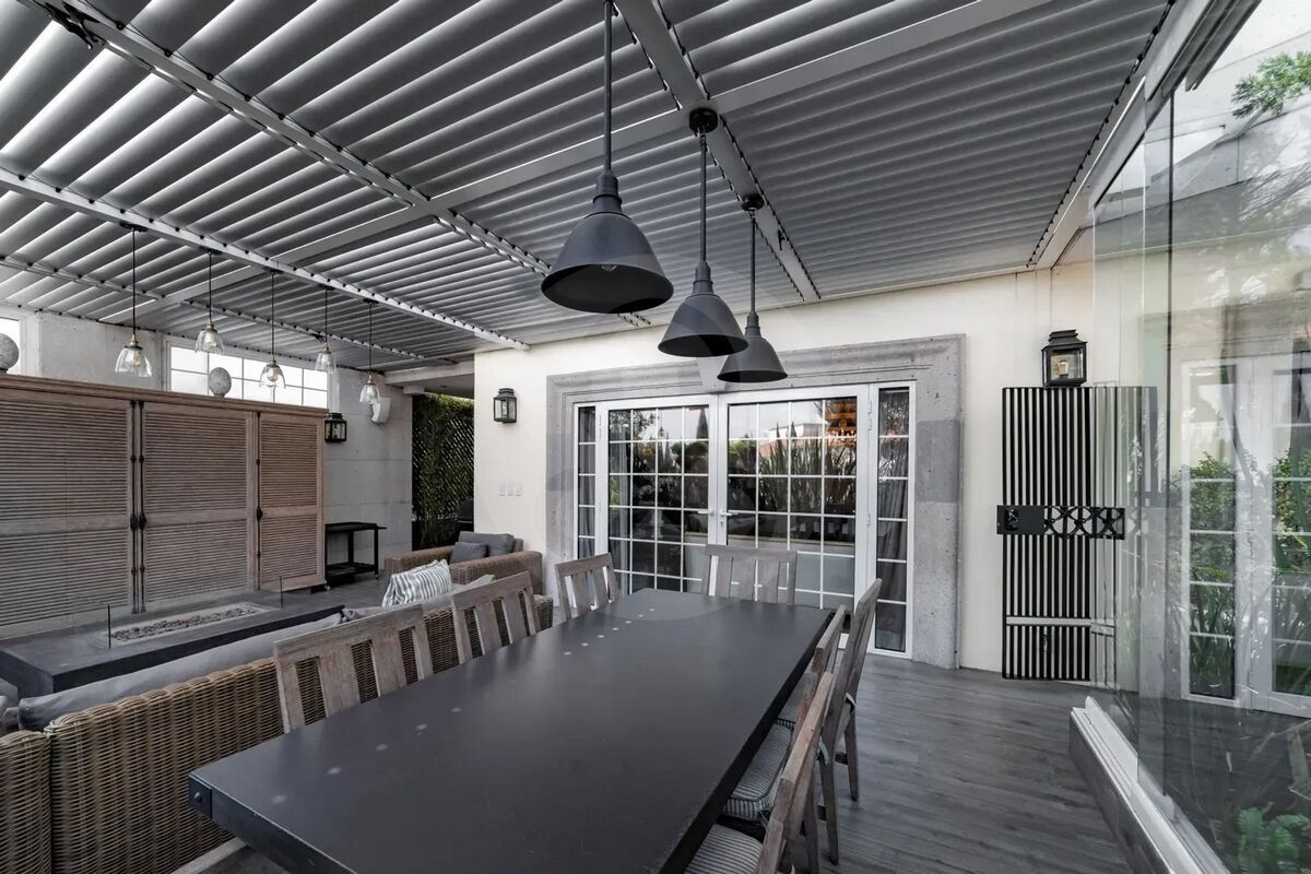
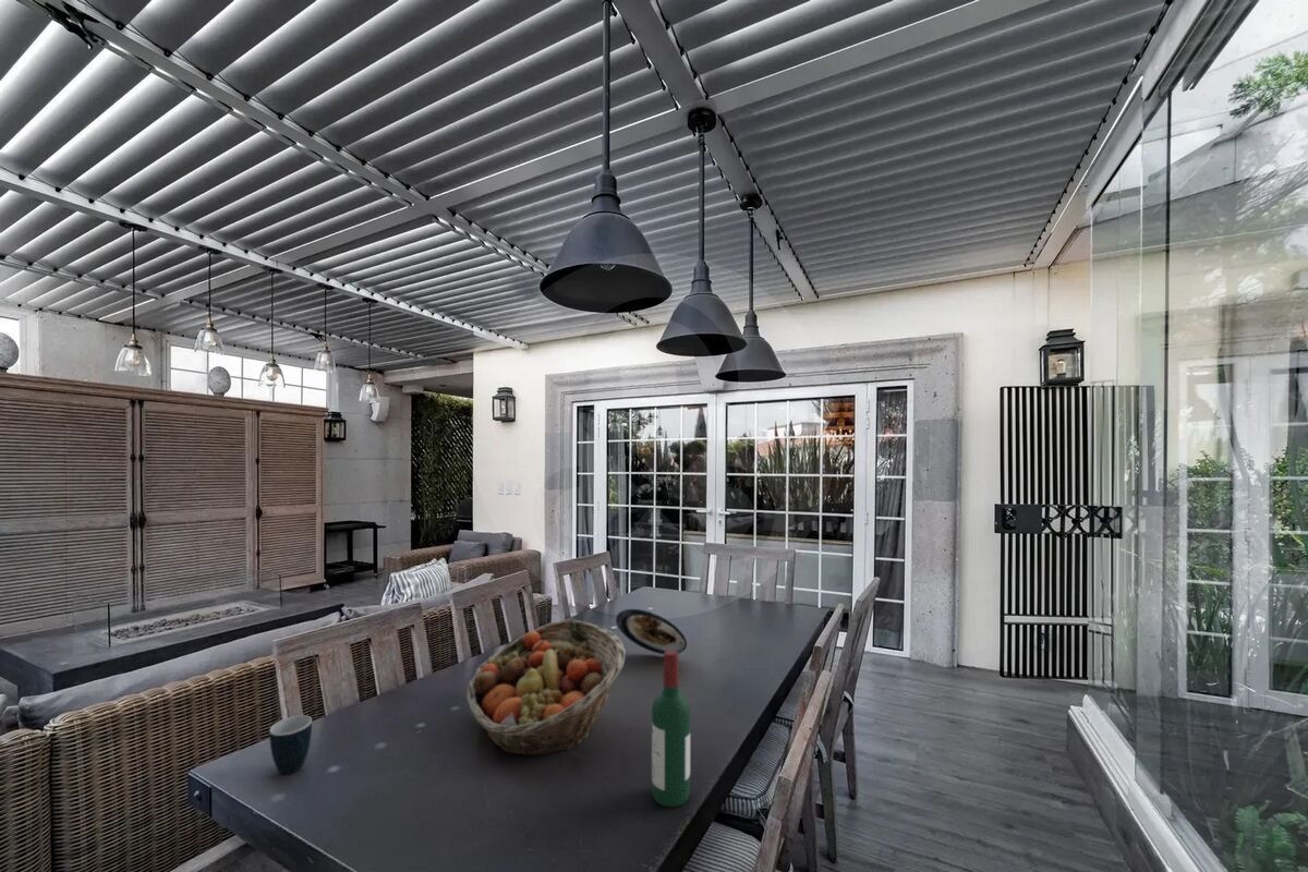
+ plate (652, 631)
+ mug (293, 749)
+ fruit basket (546, 681)
+ wine bottle (670, 724)
